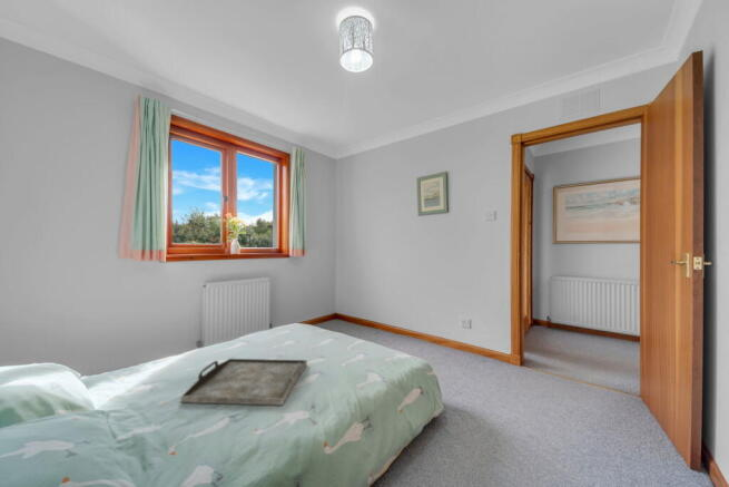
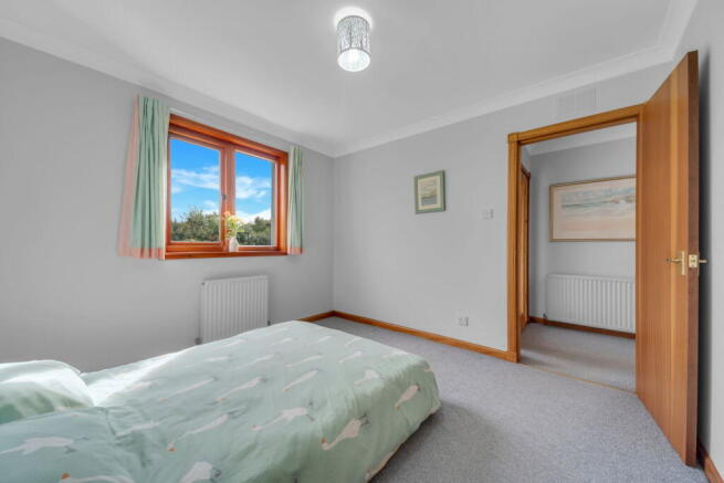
- serving tray (252, 373)
